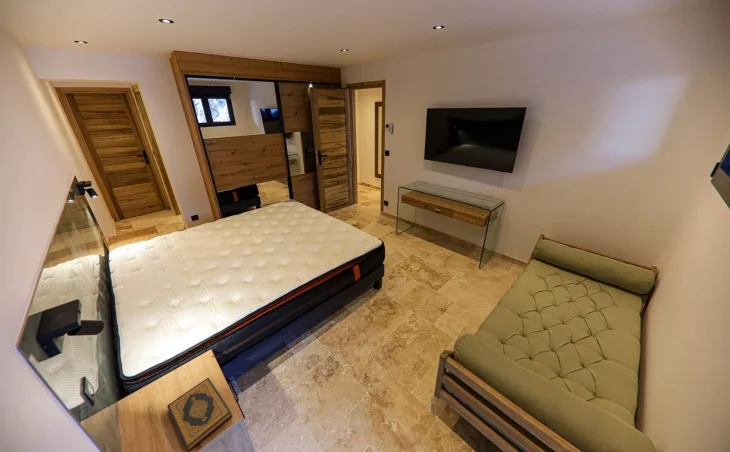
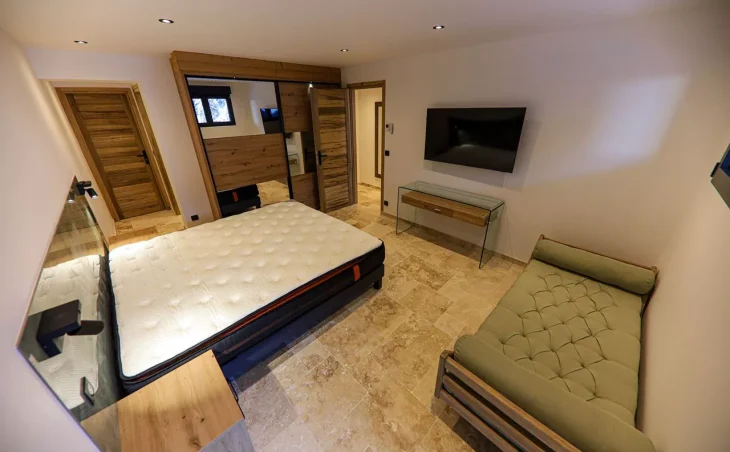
- hardback book (199, 410)
